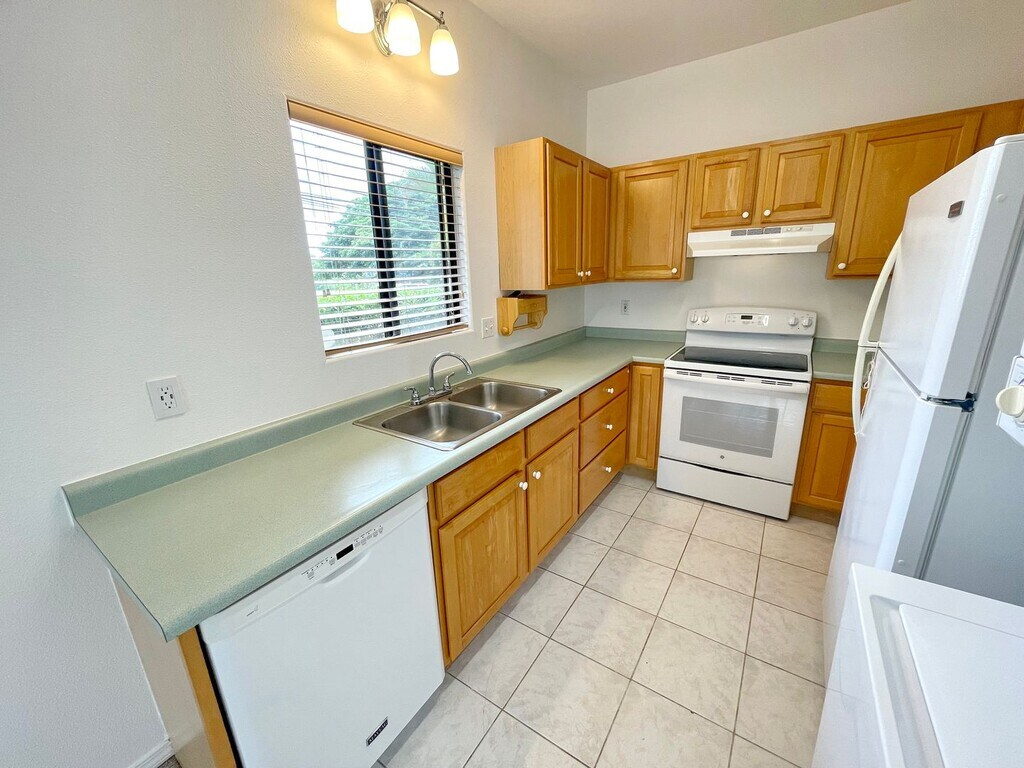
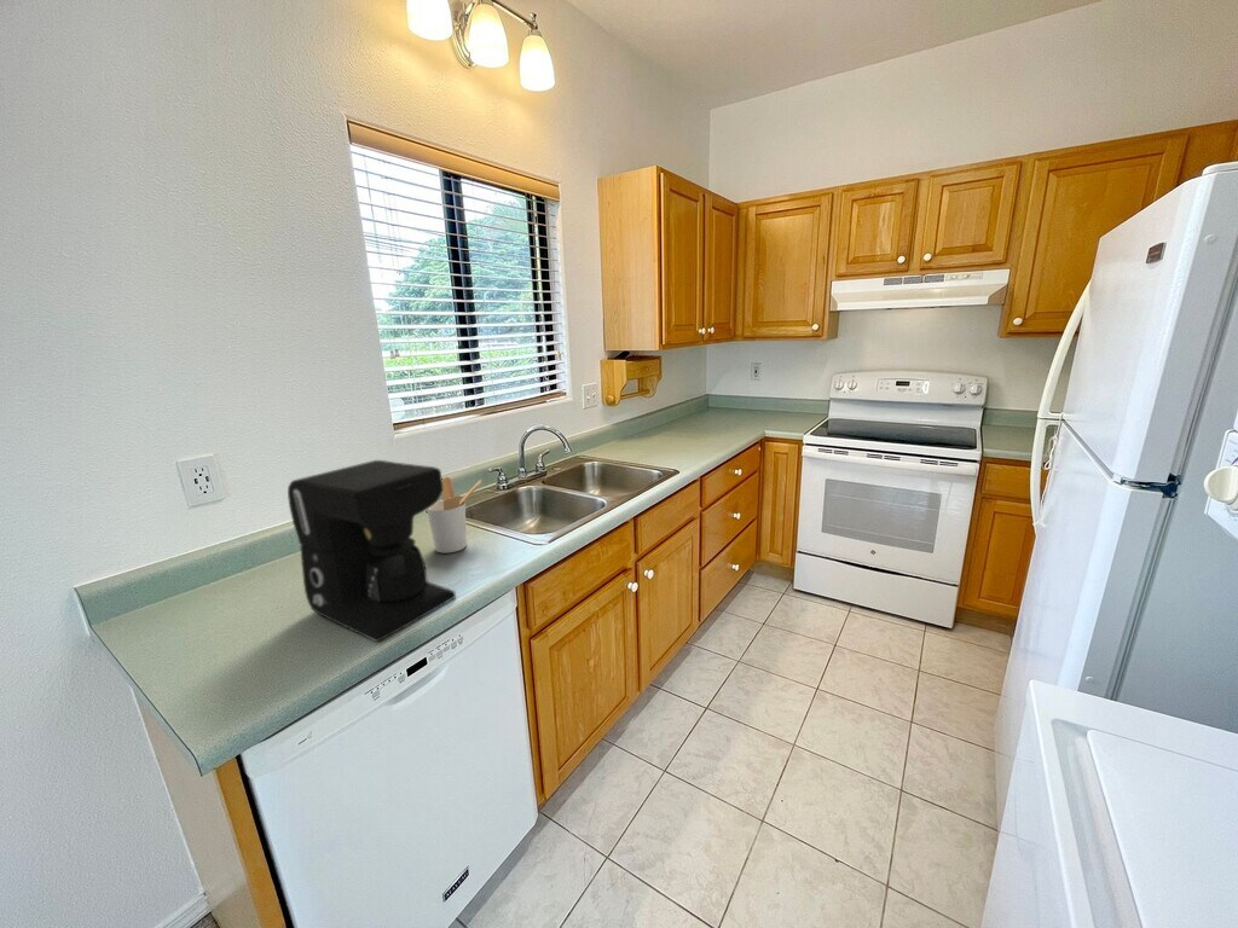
+ utensil holder (457, 514)
+ coffee maker (375, 541)
